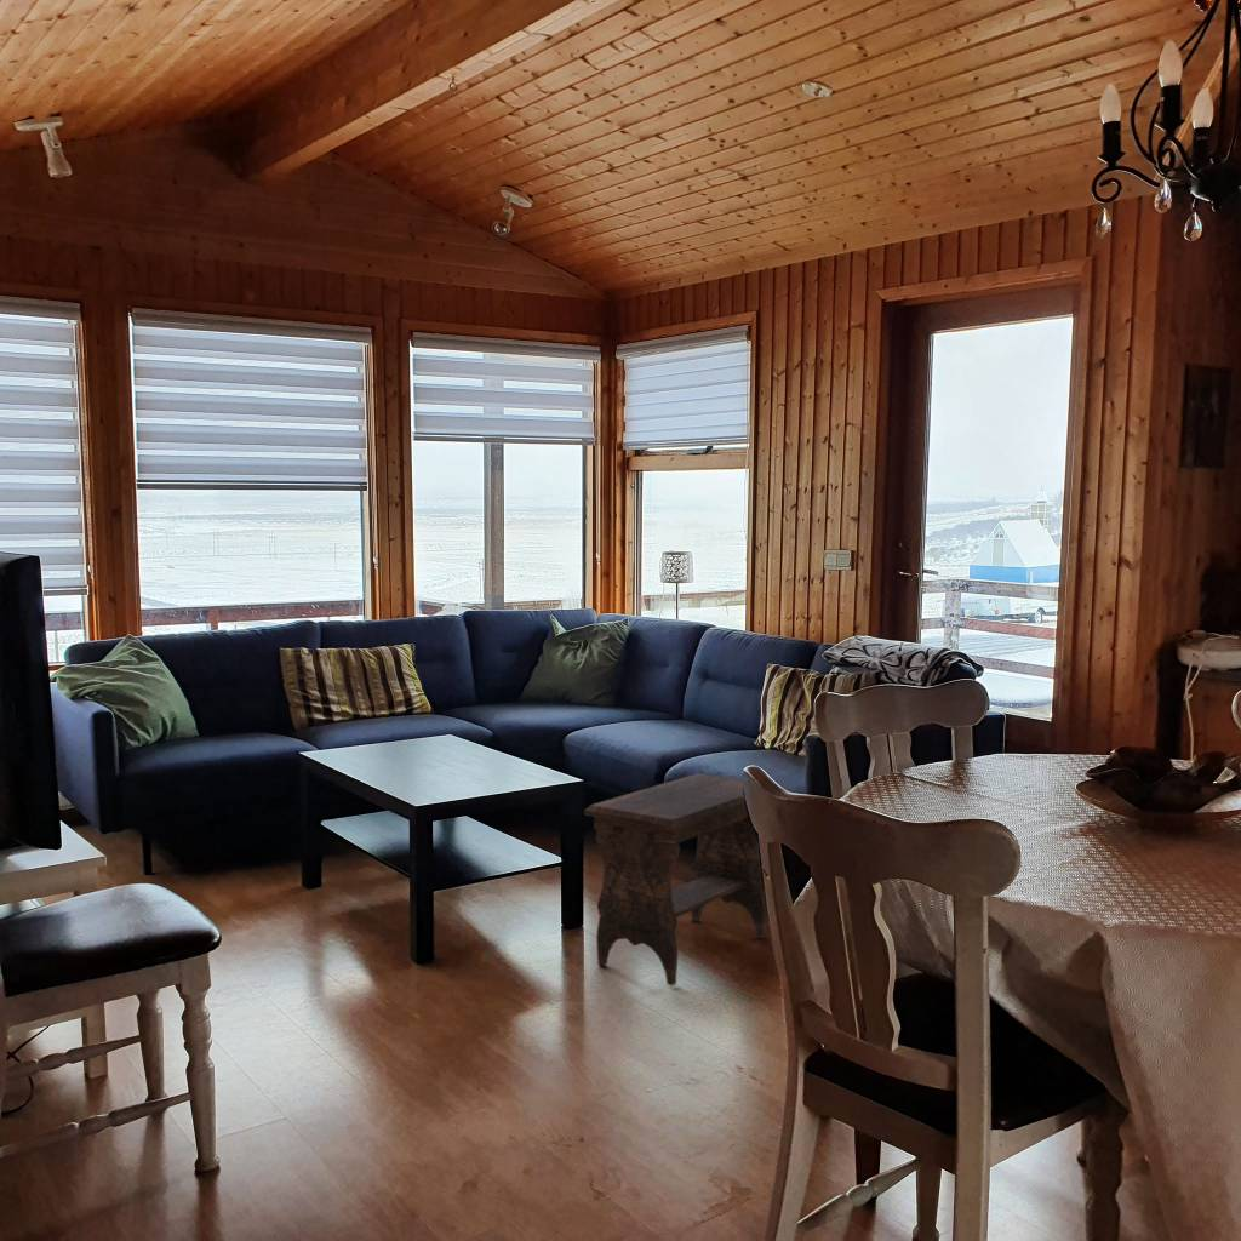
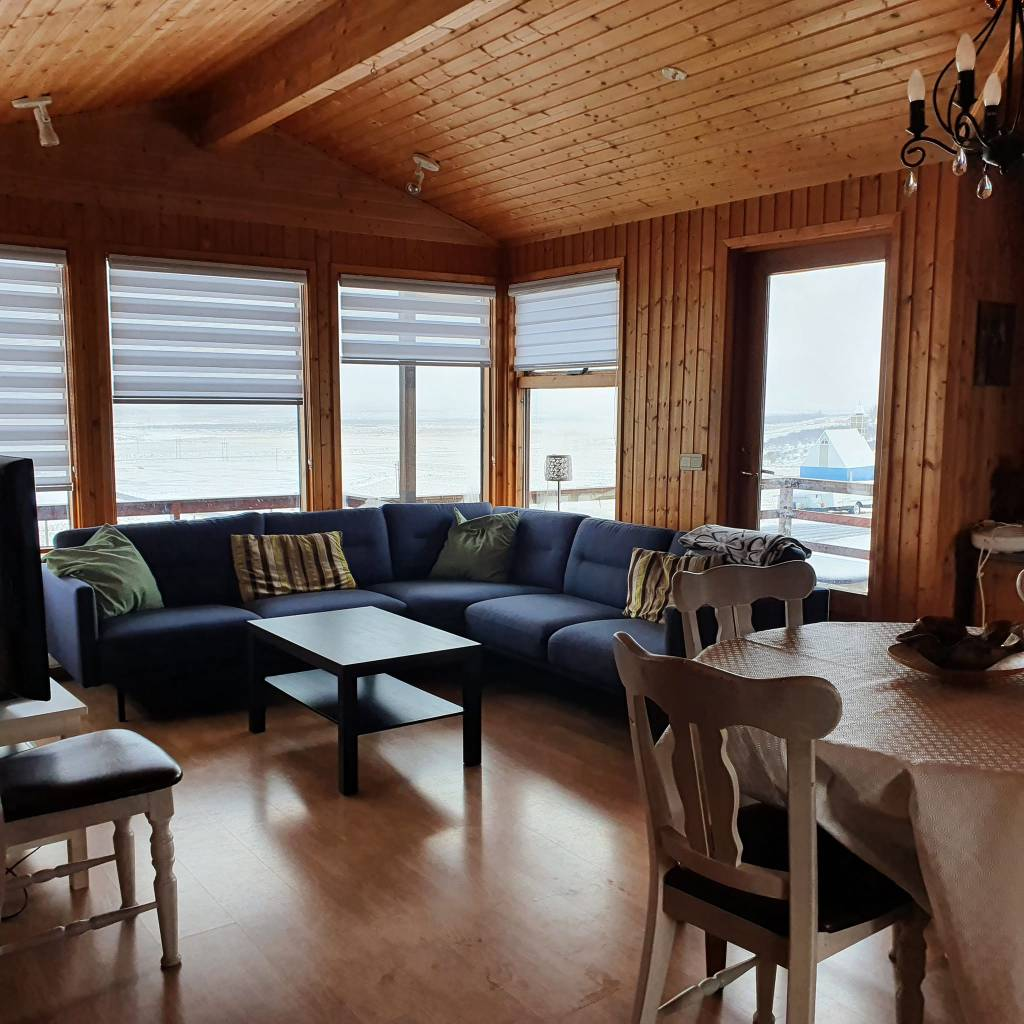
- footstool (692, 873)
